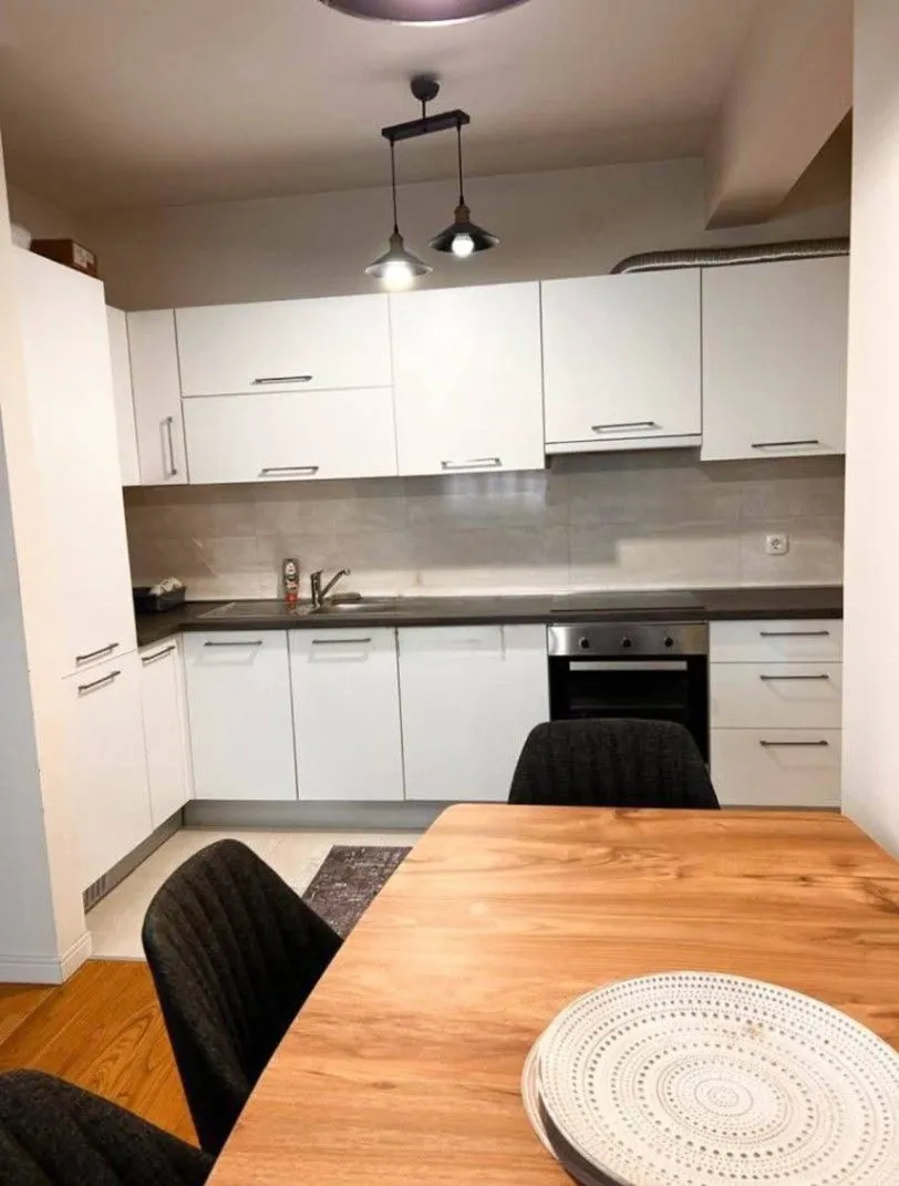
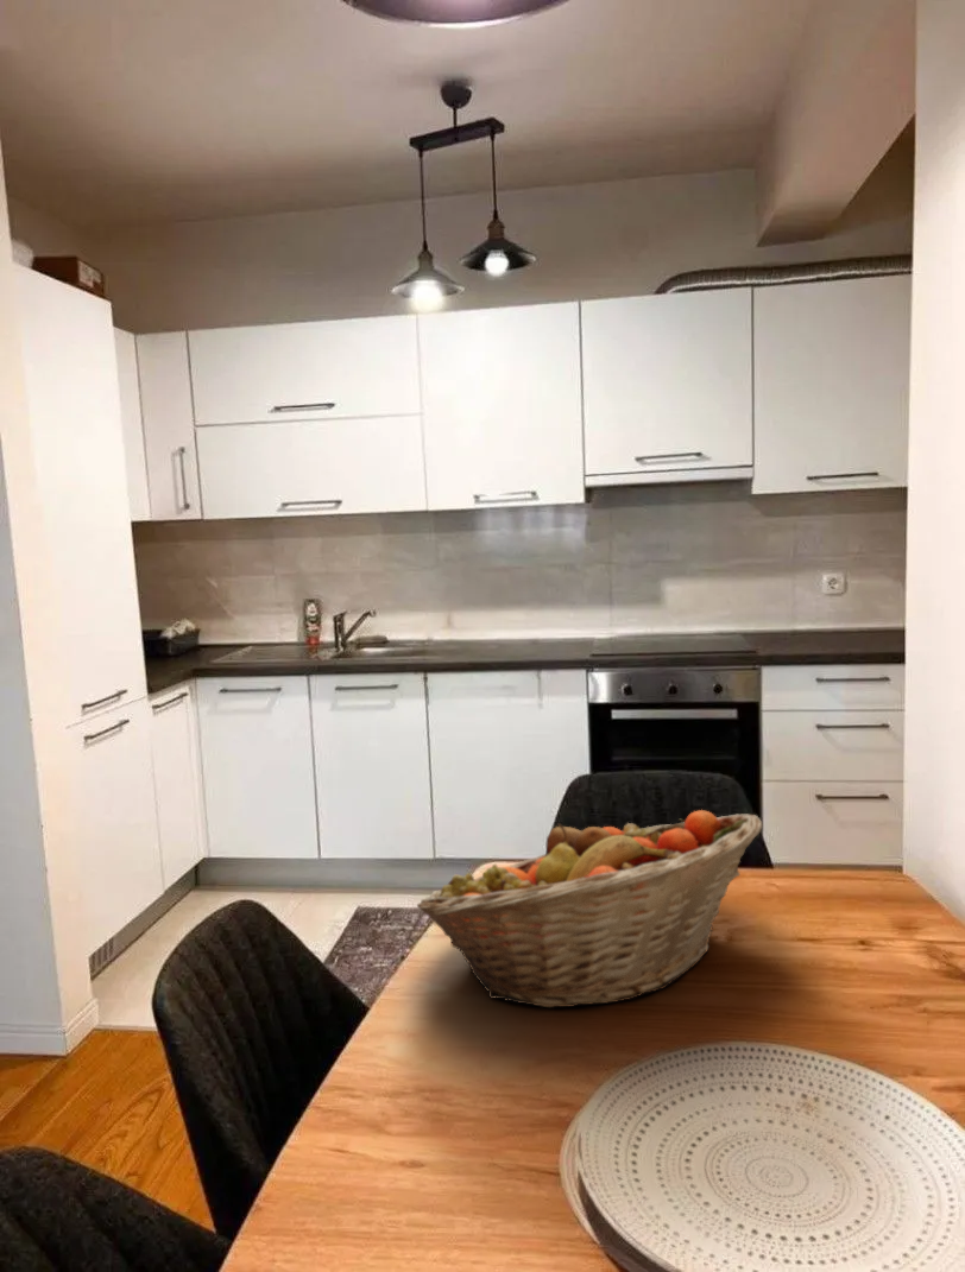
+ fruit basket (594, 887)
